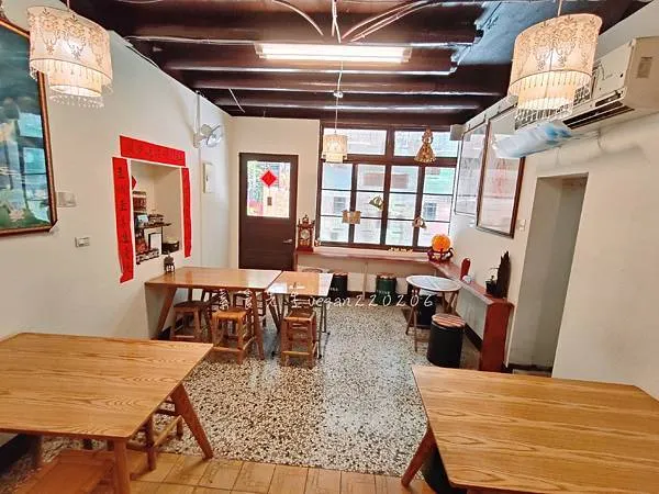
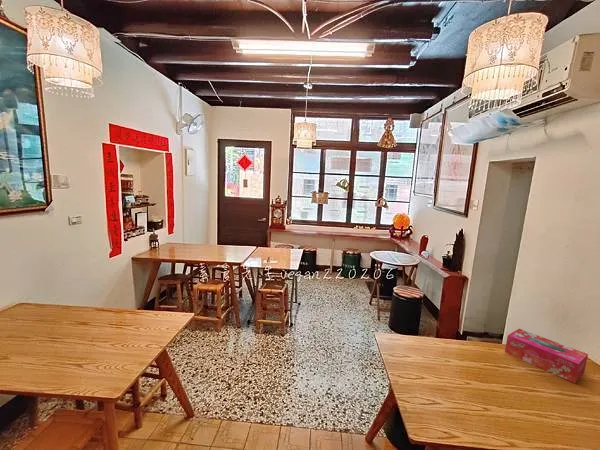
+ tissue box (544, 353)
